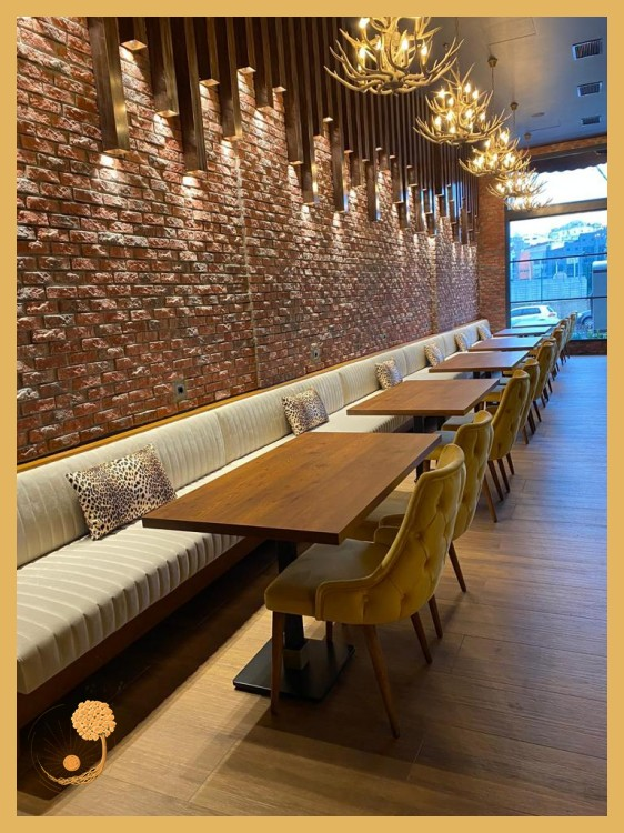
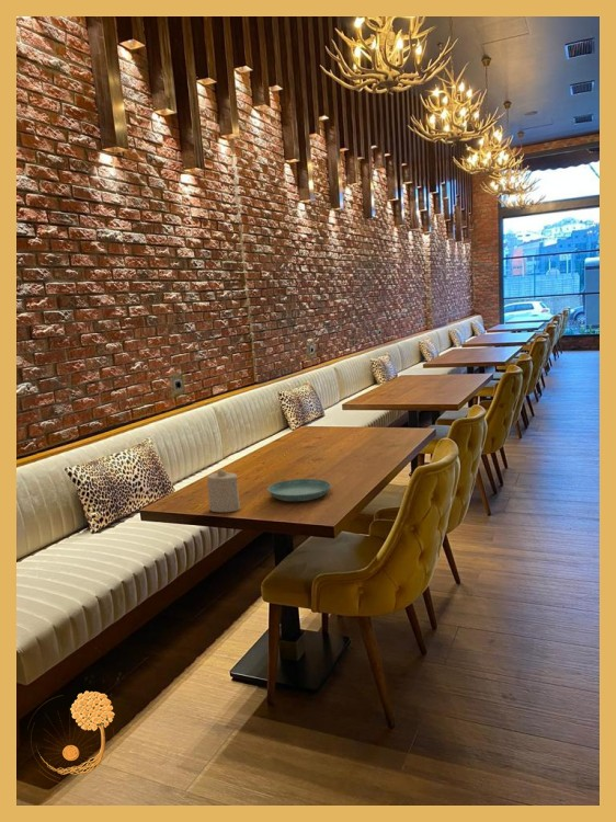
+ saucer (299, 490)
+ candle (224, 489)
